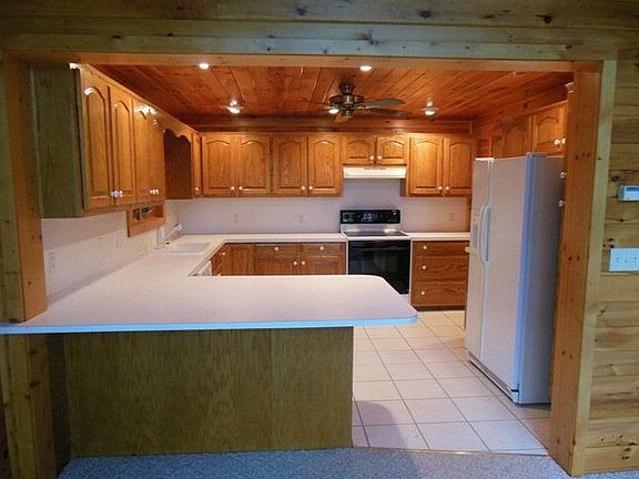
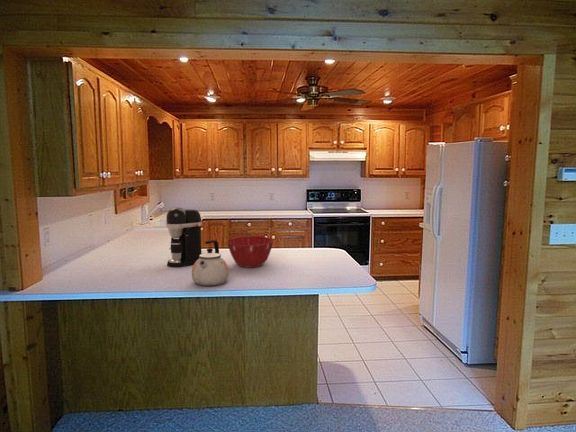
+ mixing bowl (250, 252)
+ coffee maker (184, 235)
+ kettle (210, 261)
